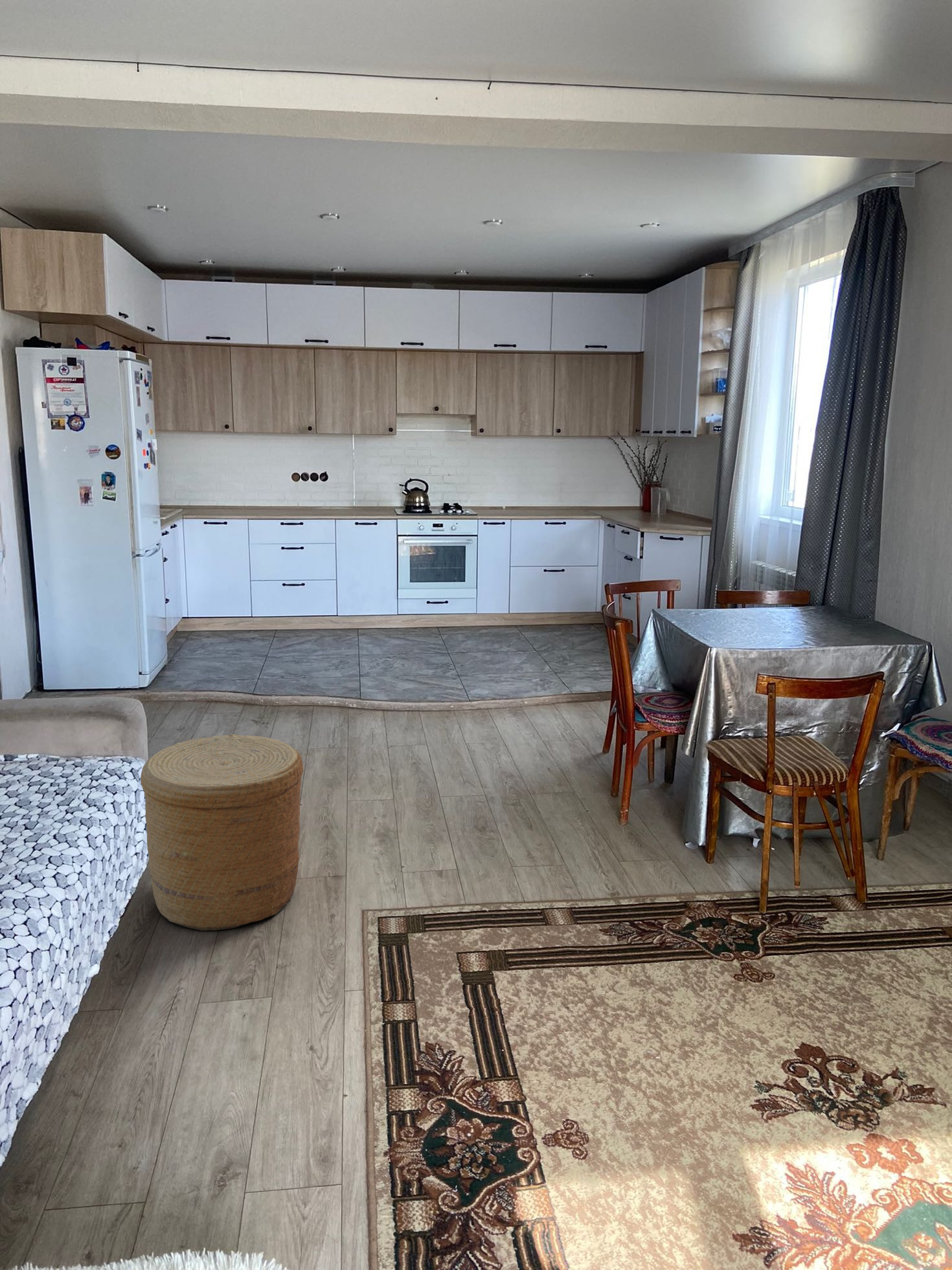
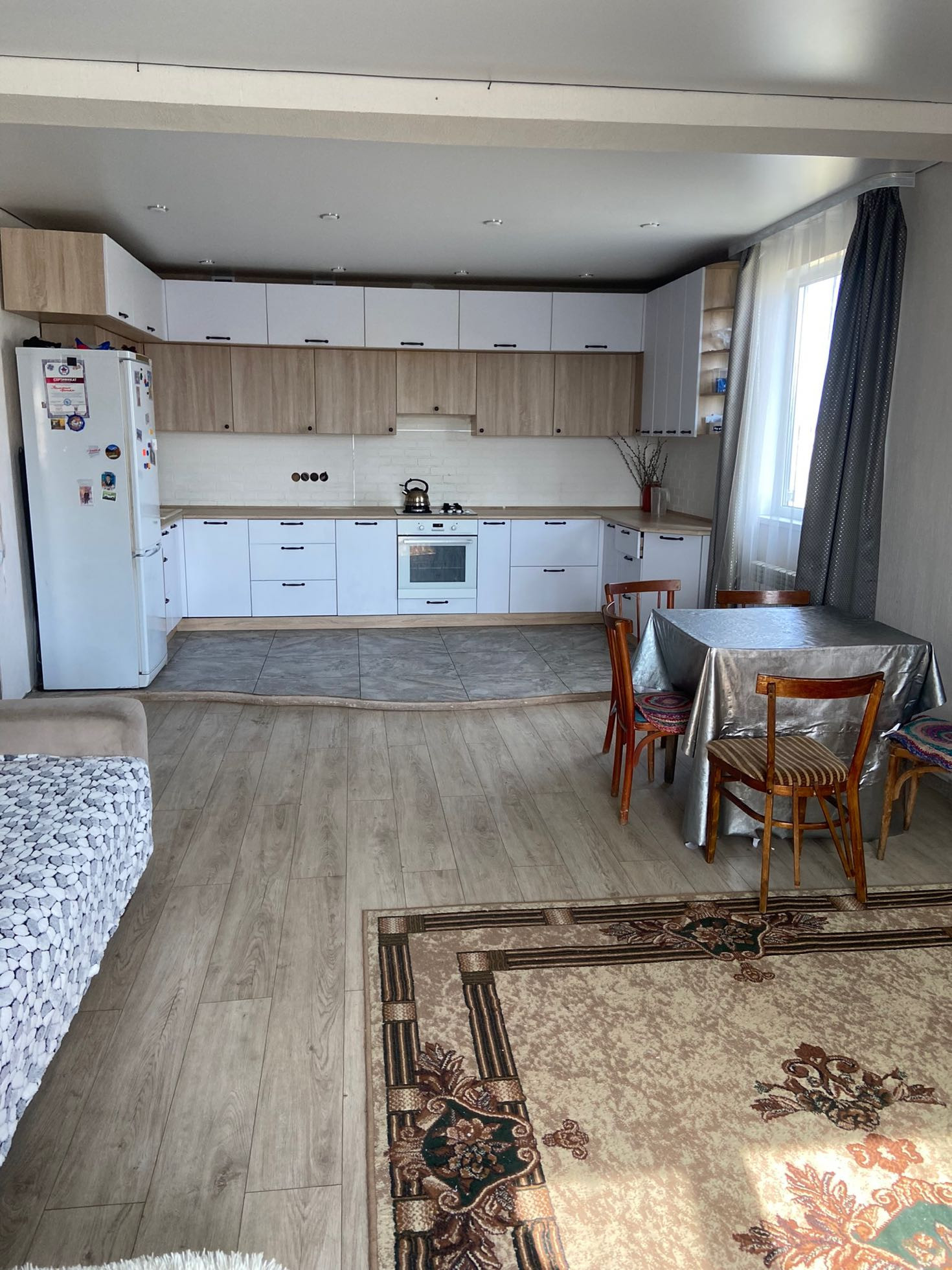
- basket (225, 828)
